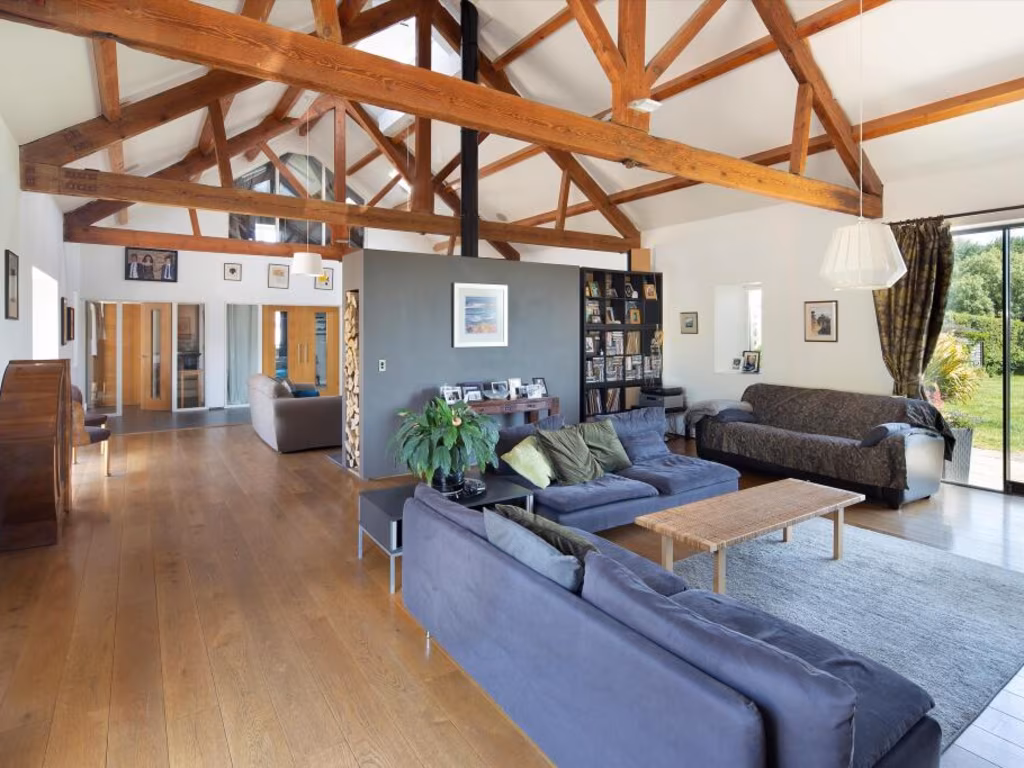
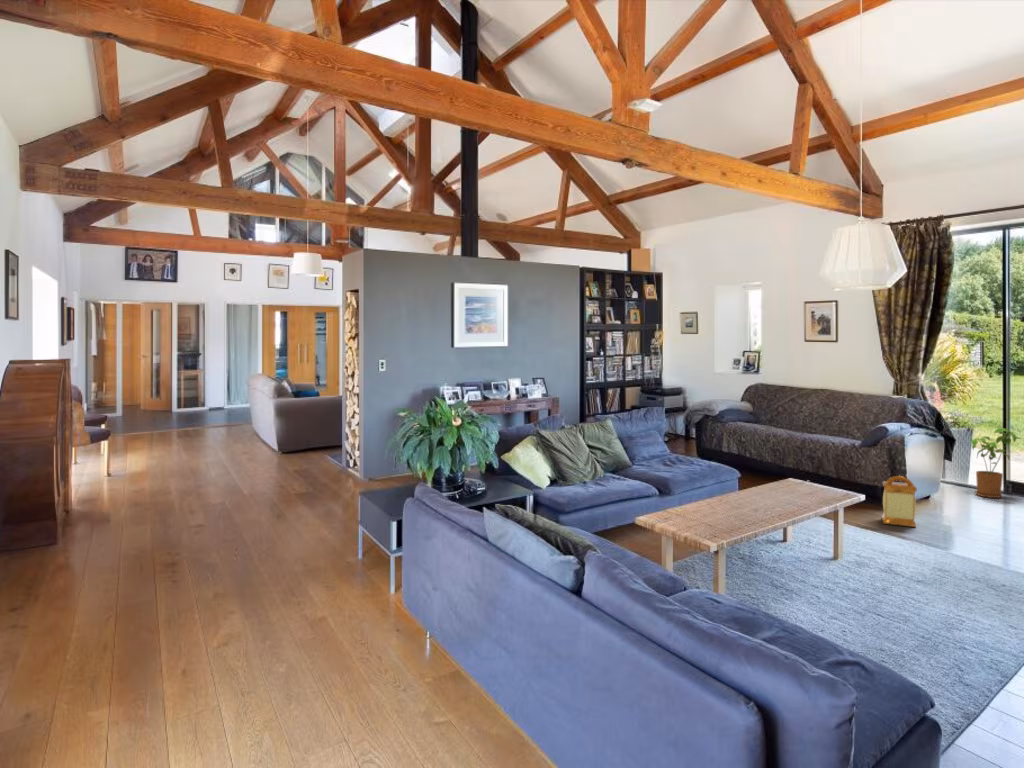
+ house plant (990, 462)
+ lantern (899, 499)
